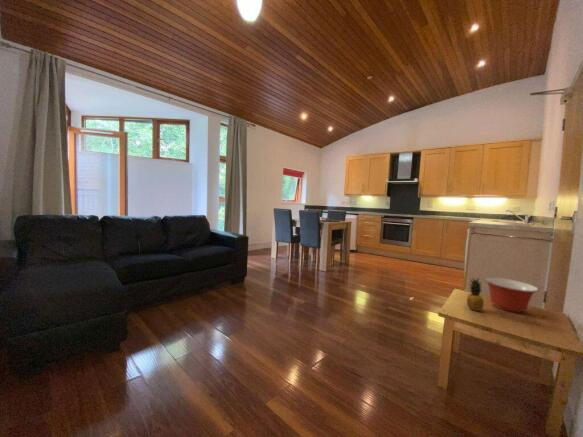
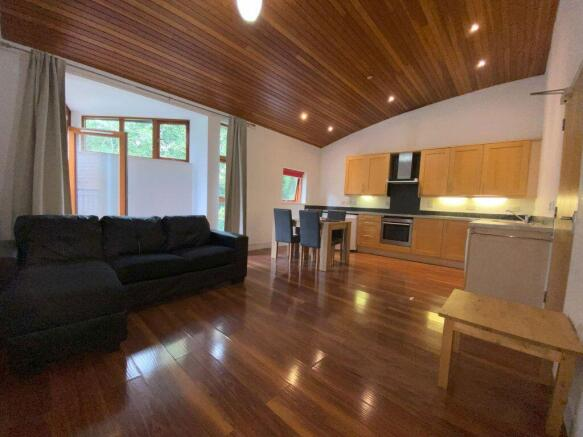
- fruit (476, 293)
- mixing bowl (508, 295)
